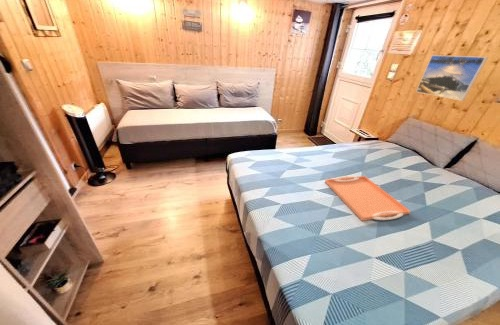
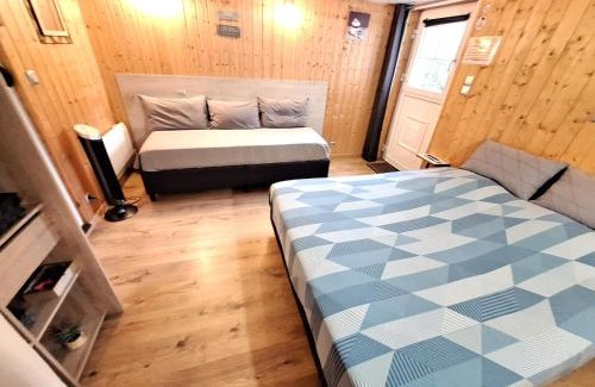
- serving tray (363, 195)
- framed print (447, 76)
